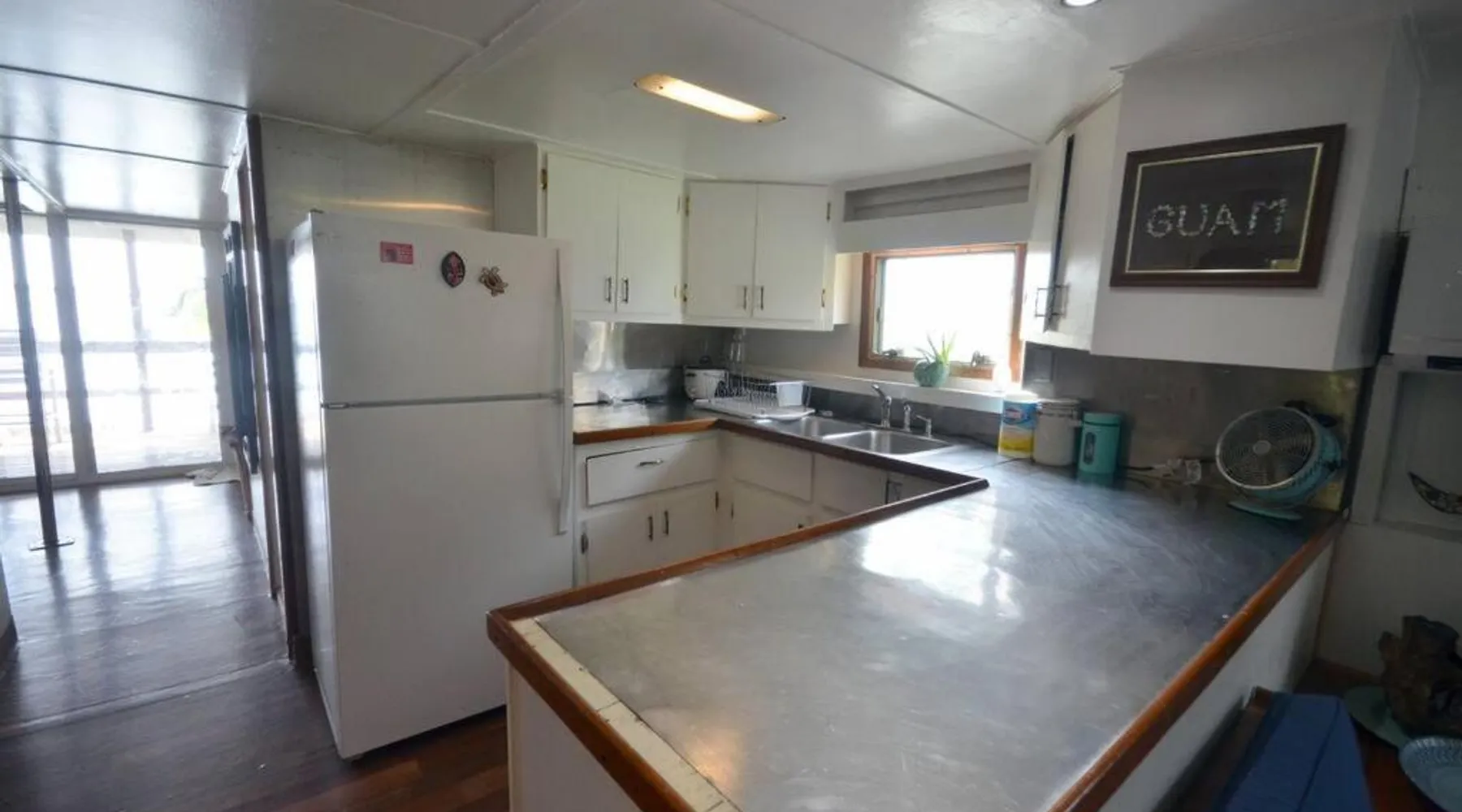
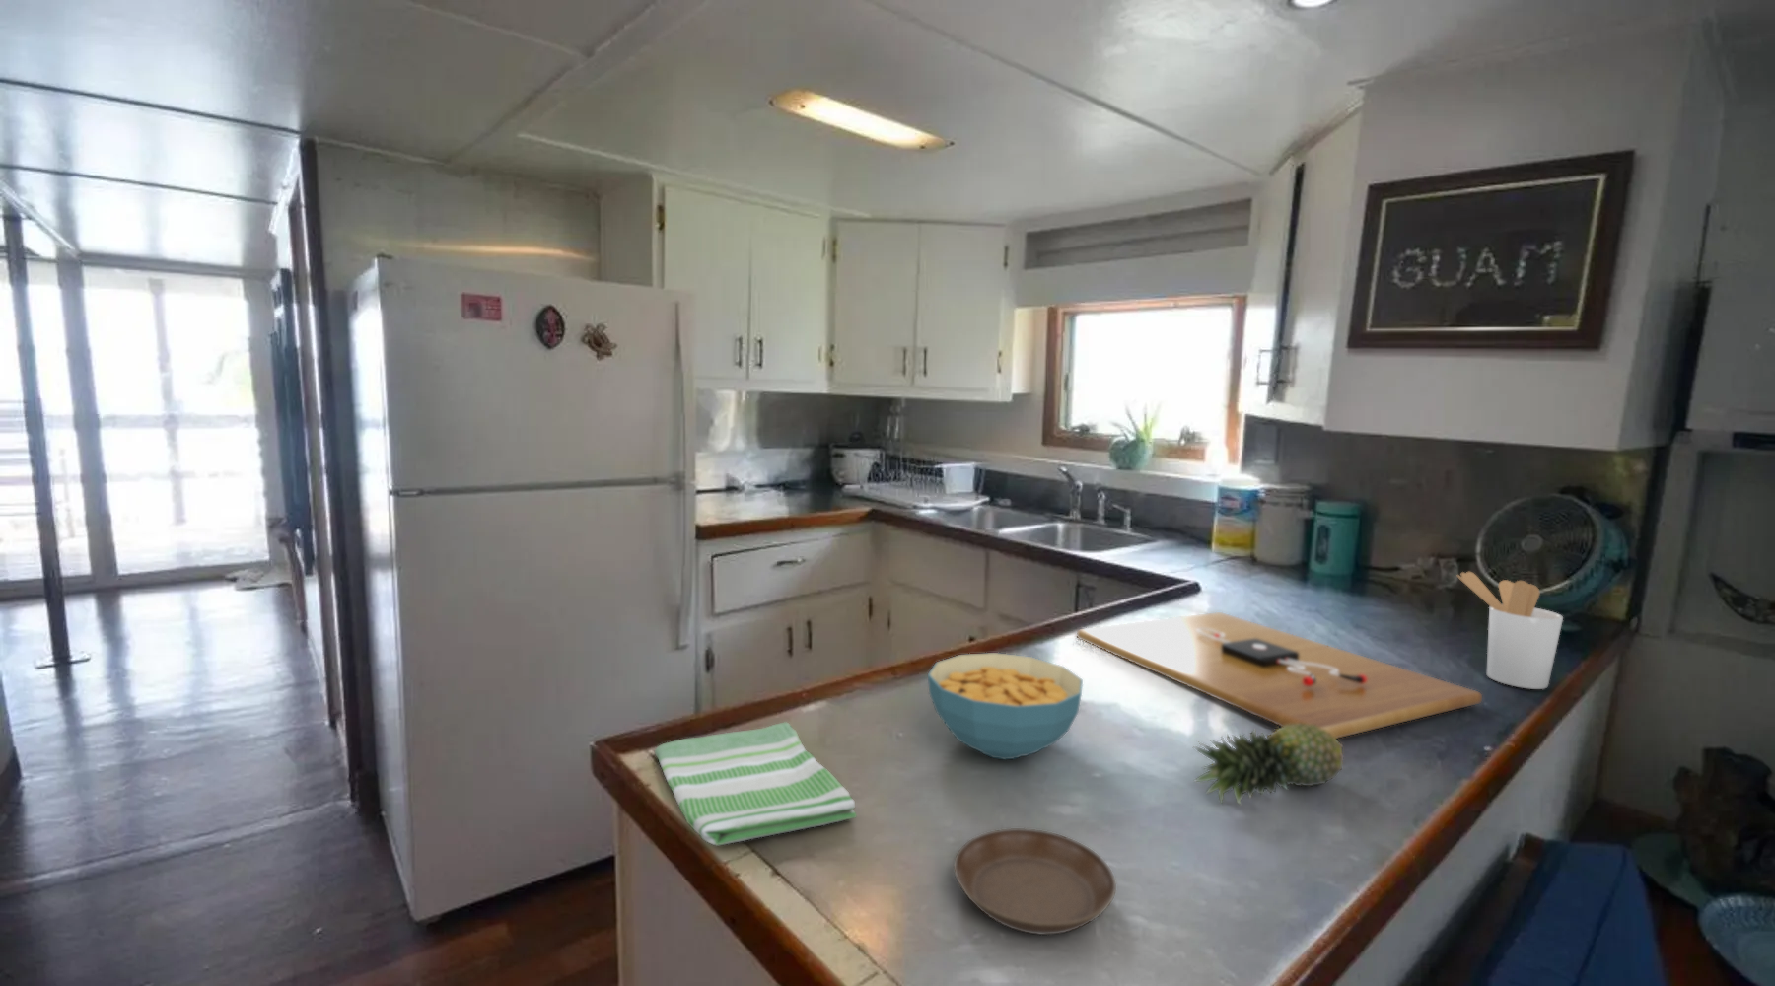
+ saucer (1032, 884)
+ dish towel (750, 776)
+ cereal bowl (1003, 713)
+ utensil holder (1504, 625)
+ cutting board (1258, 657)
+ fruit (1266, 758)
